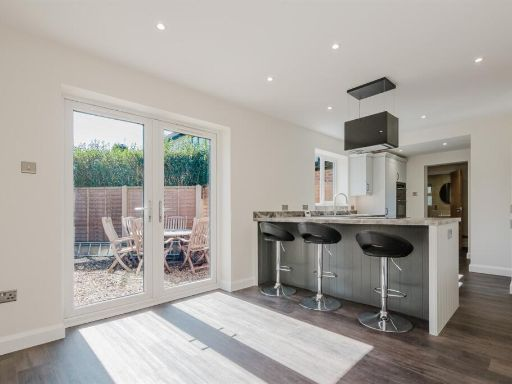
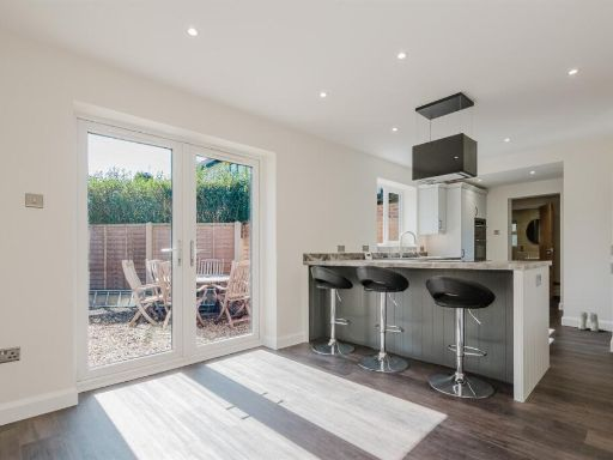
+ boots (585, 321)
